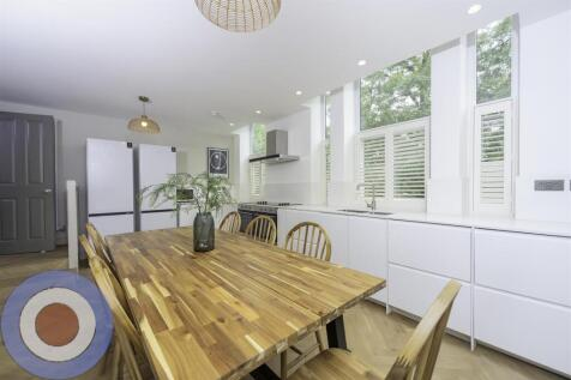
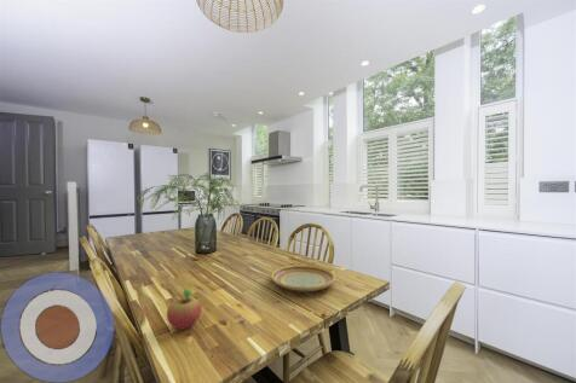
+ plate (303, 278)
+ fruit (184, 309)
